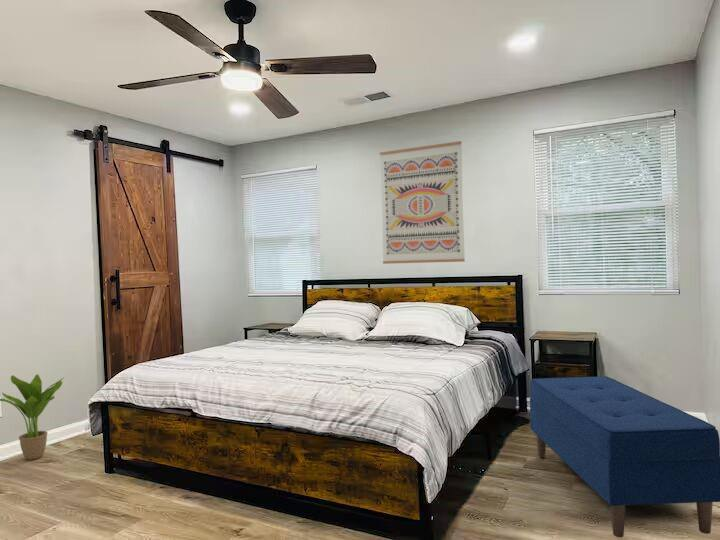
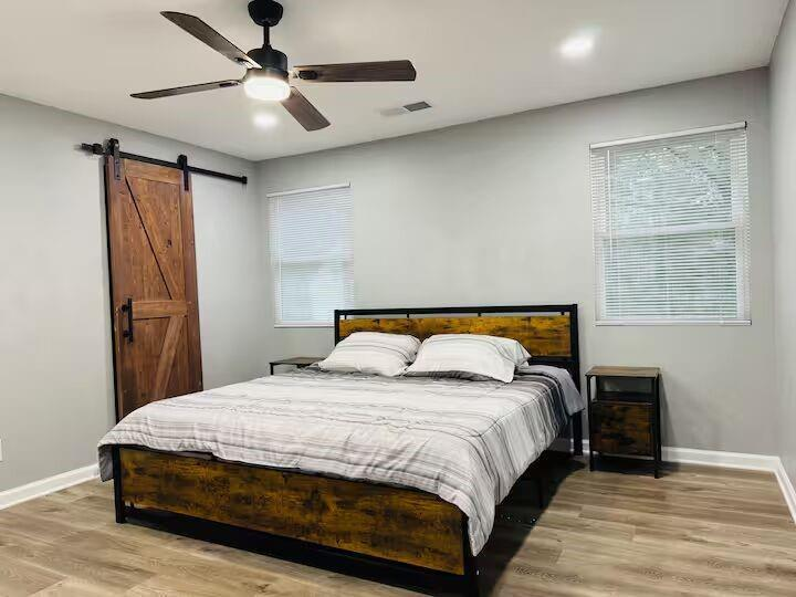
- bench (608, 443)
- wall art (420, 205)
- potted plant (39, 412)
